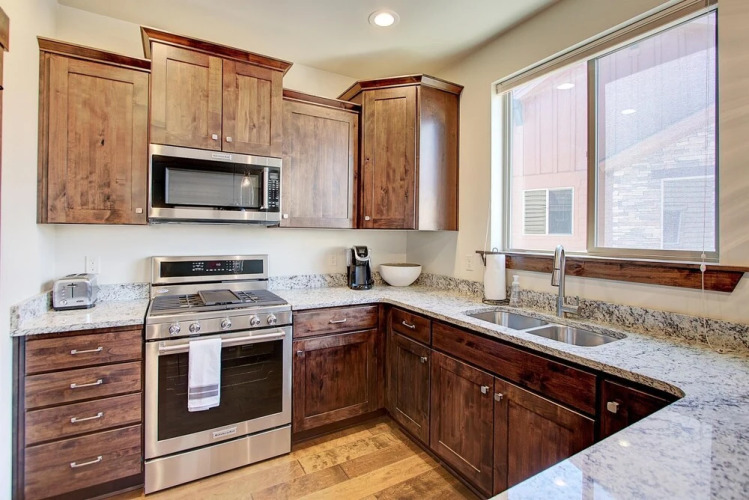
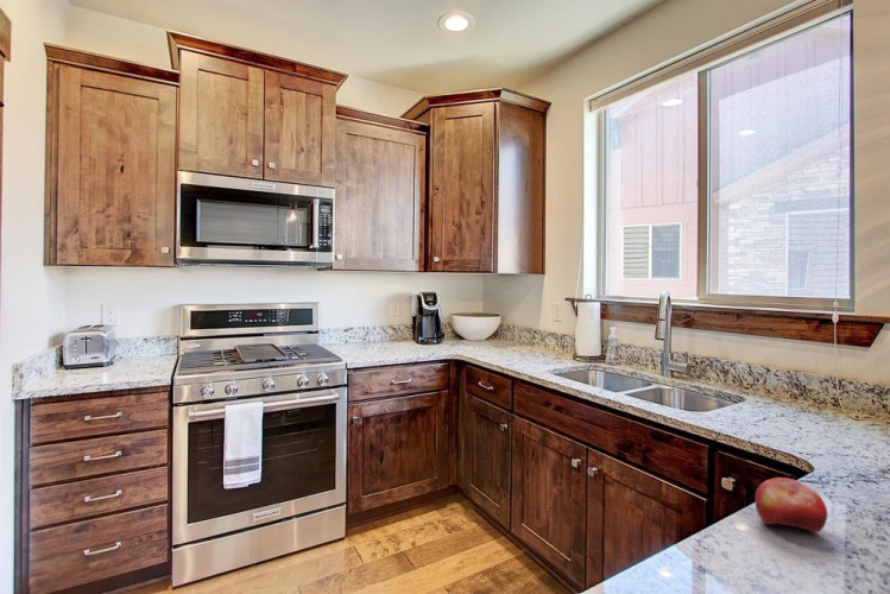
+ fruit (789, 504)
